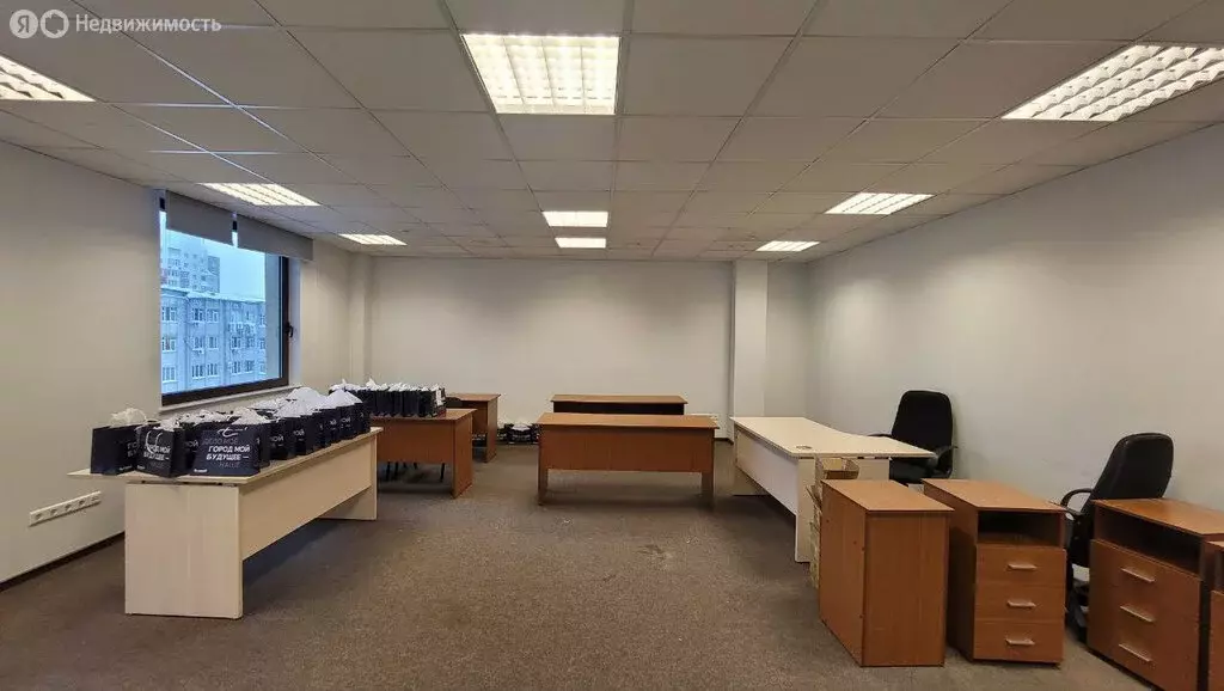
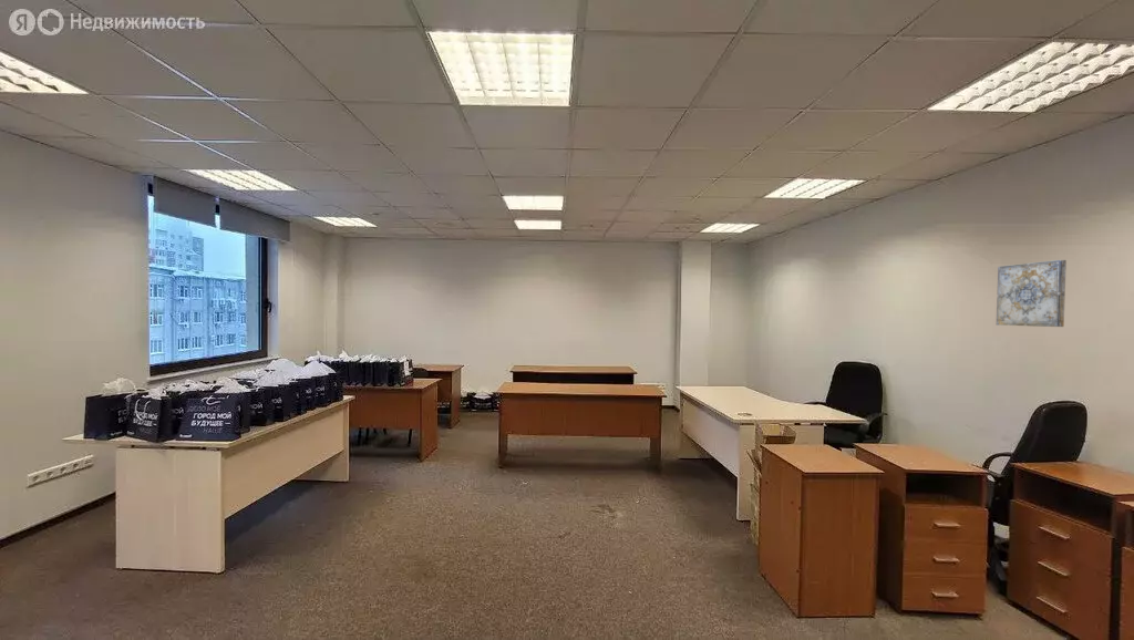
+ wall art (1029, 295)
